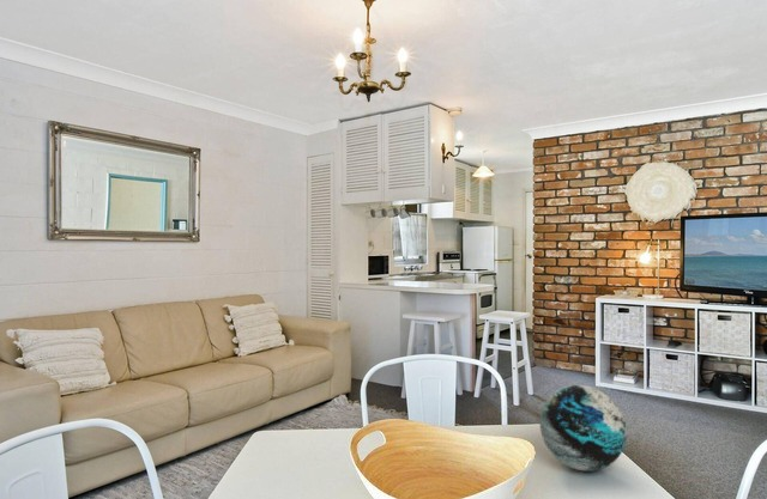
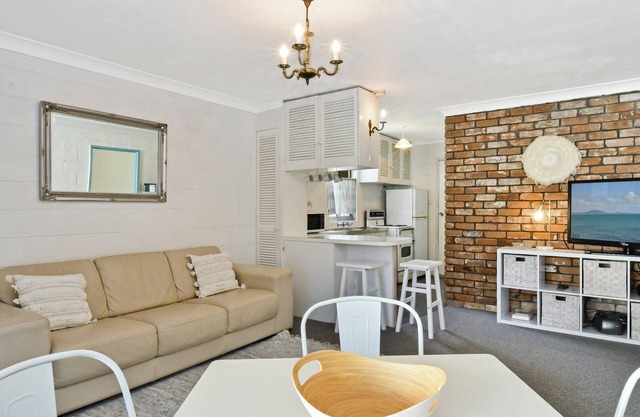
- decorative orb (581, 426)
